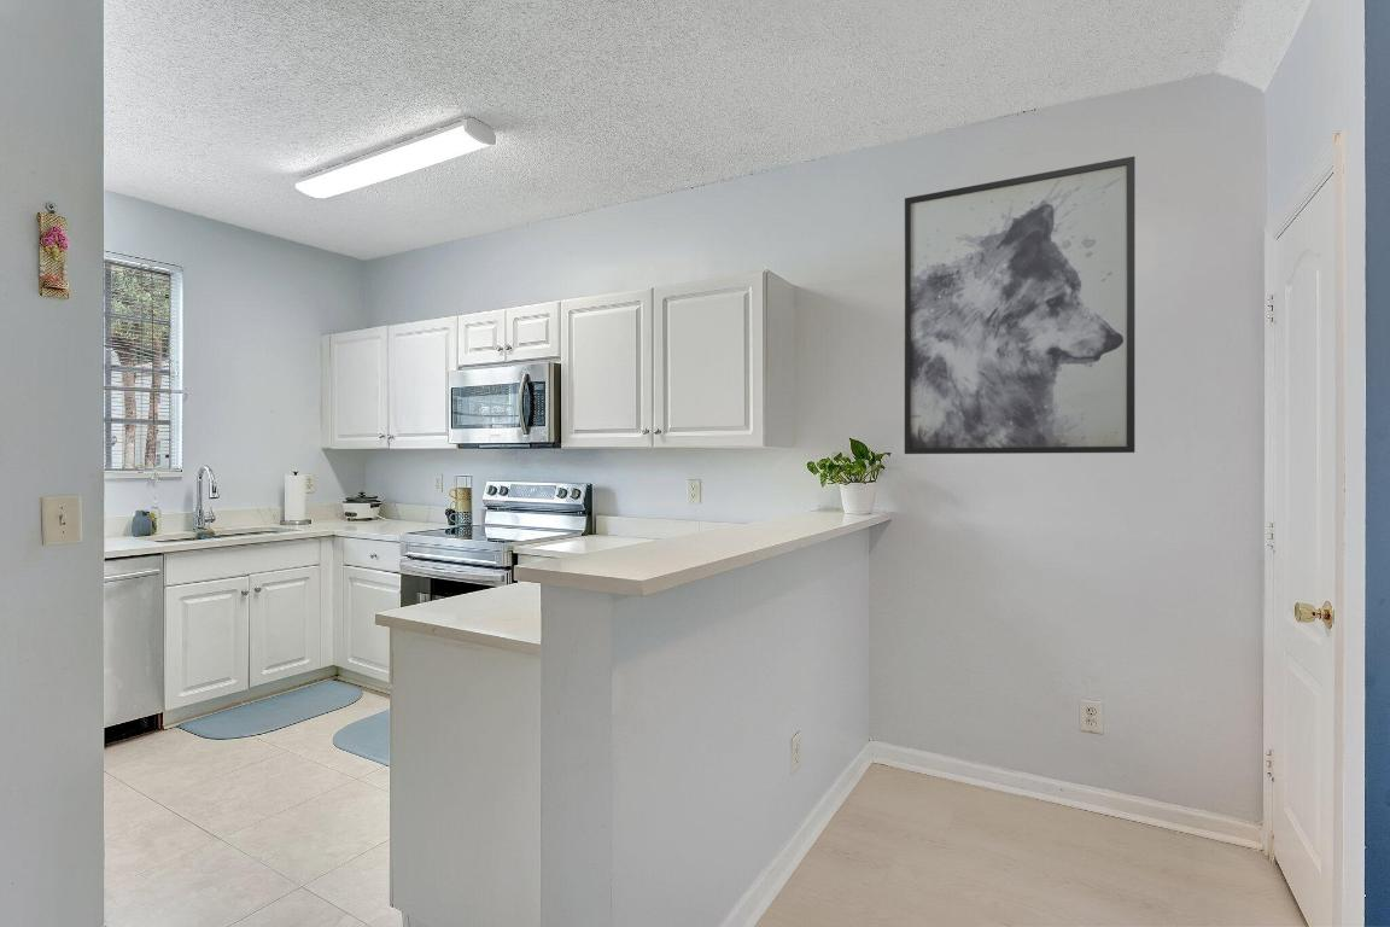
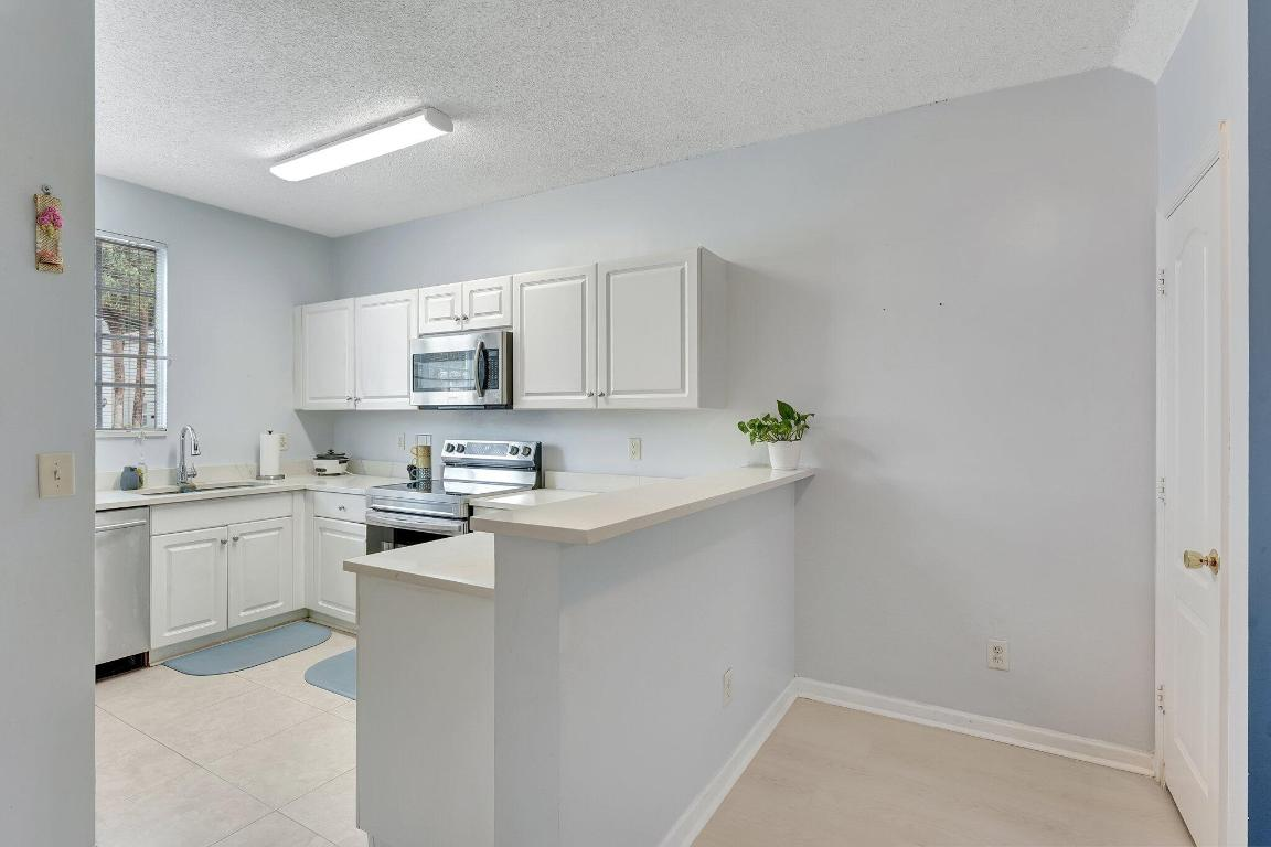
- wall art (1011, 316)
